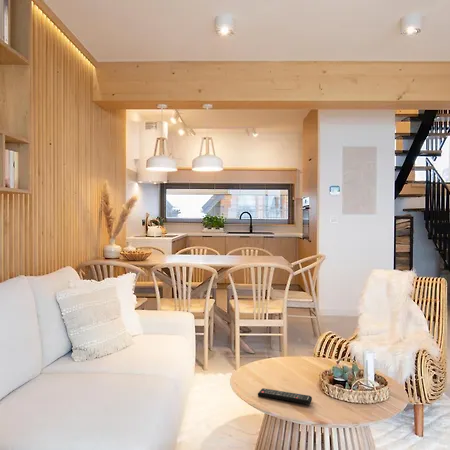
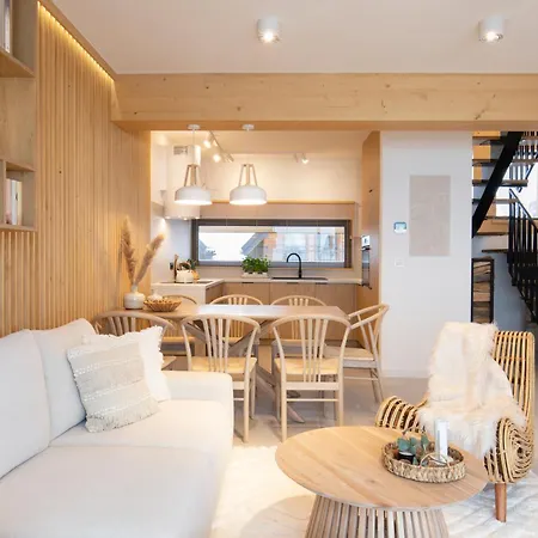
- remote control (284, 396)
